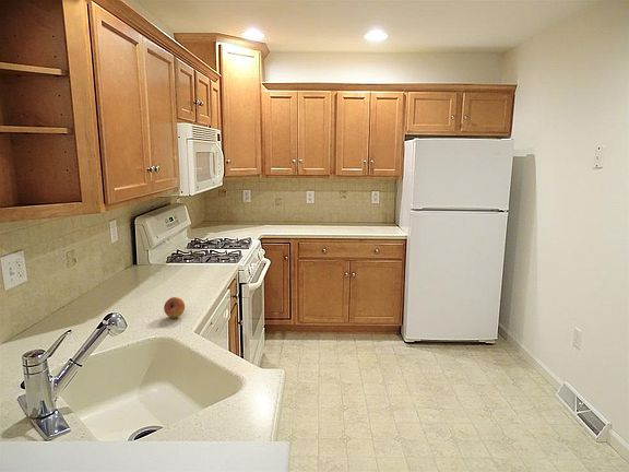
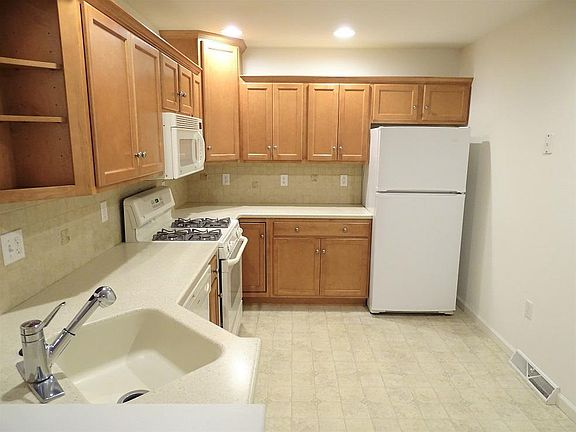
- fruit (175, 307)
